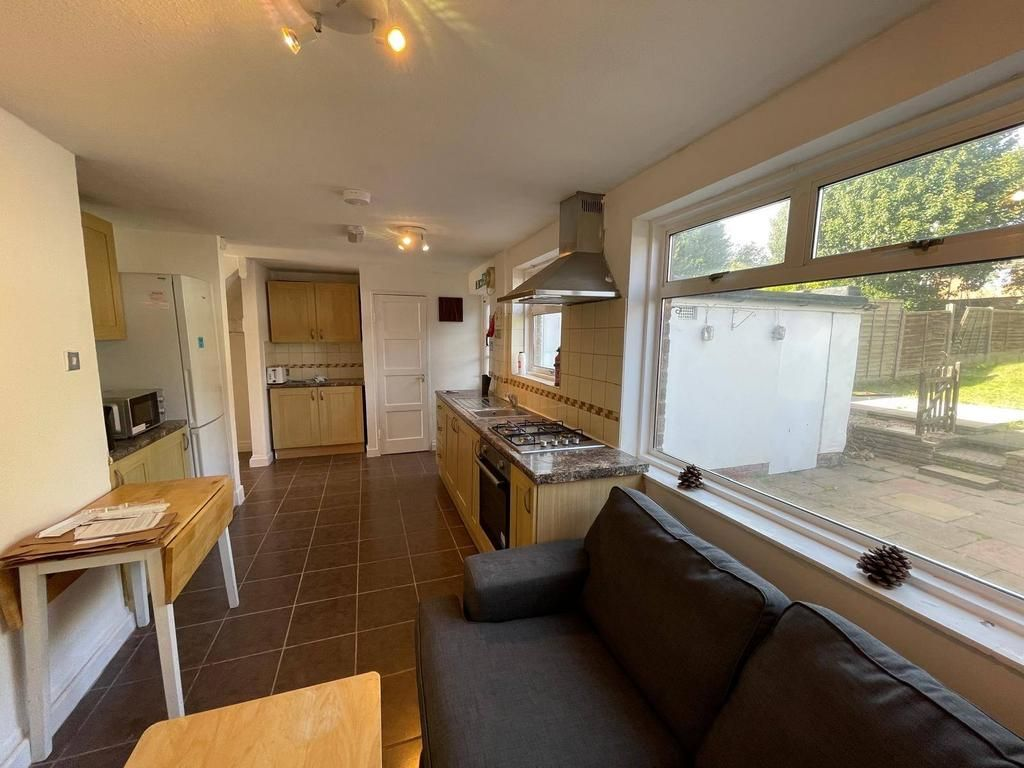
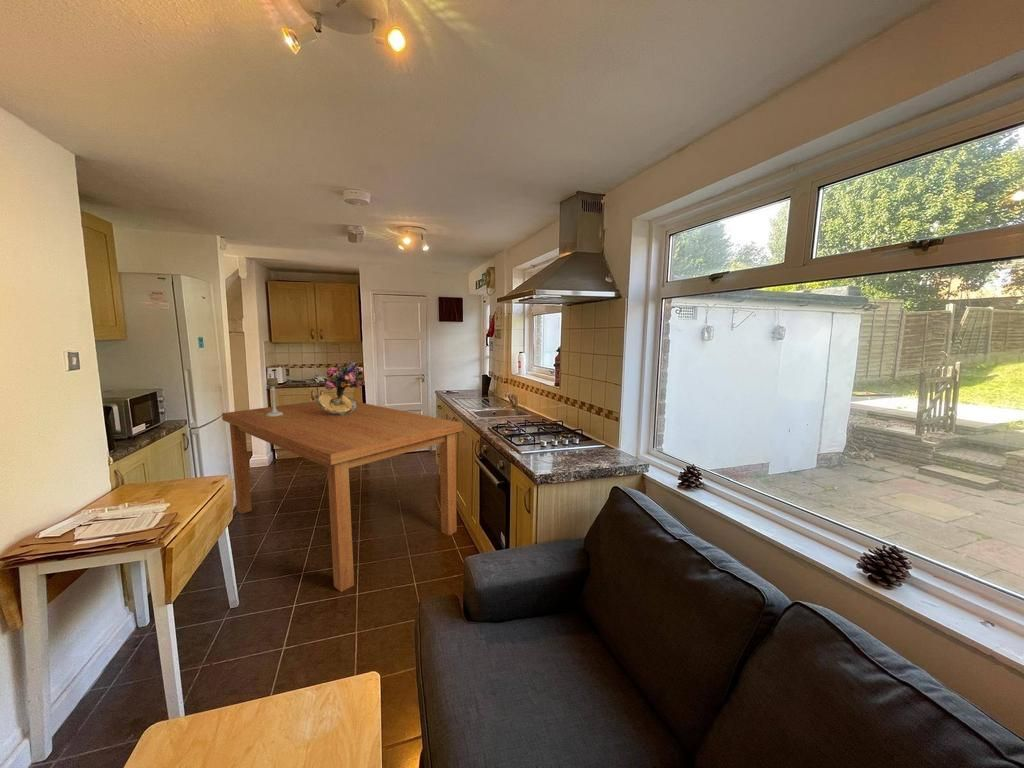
+ dining table (338, 470)
+ bouquet (338, 386)
+ candle holder (273, 396)
